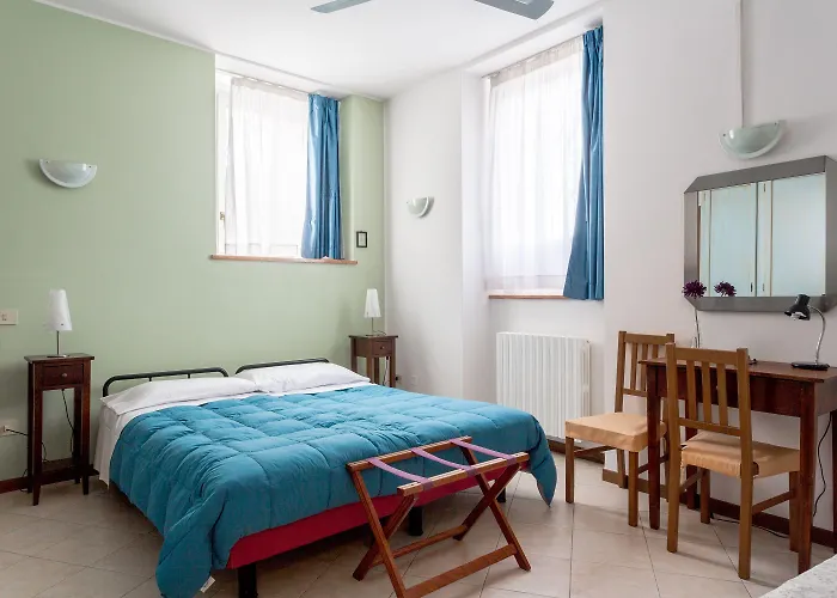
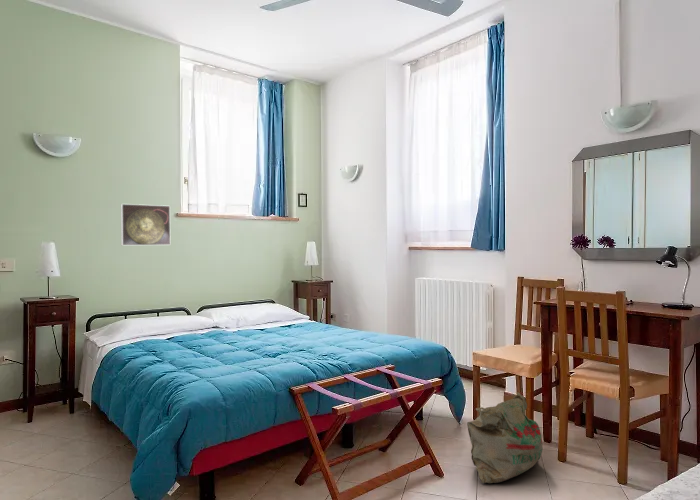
+ bag (505, 433)
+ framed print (146, 225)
